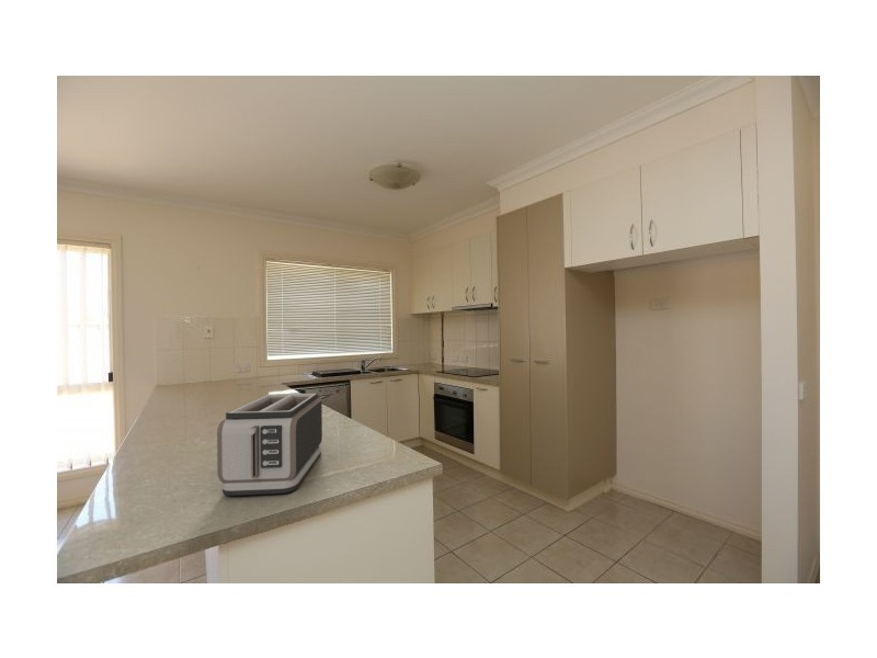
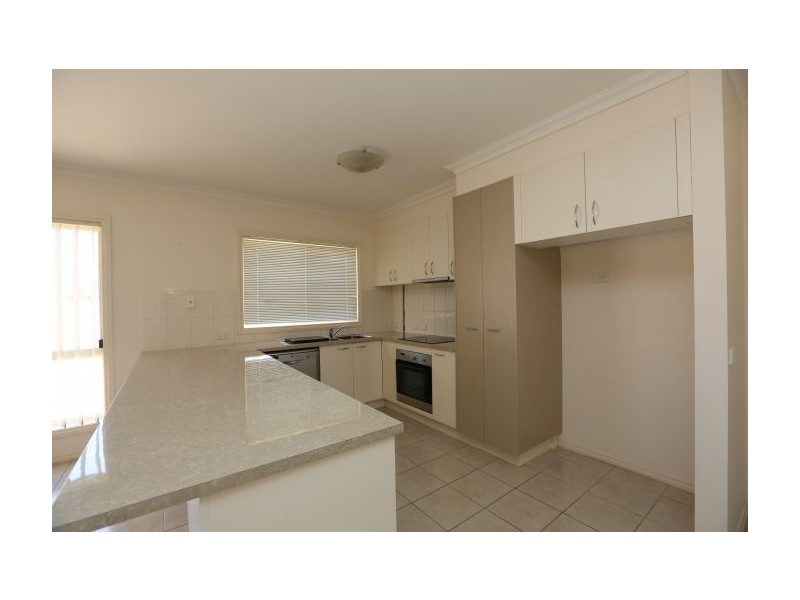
- toaster (276, 438)
